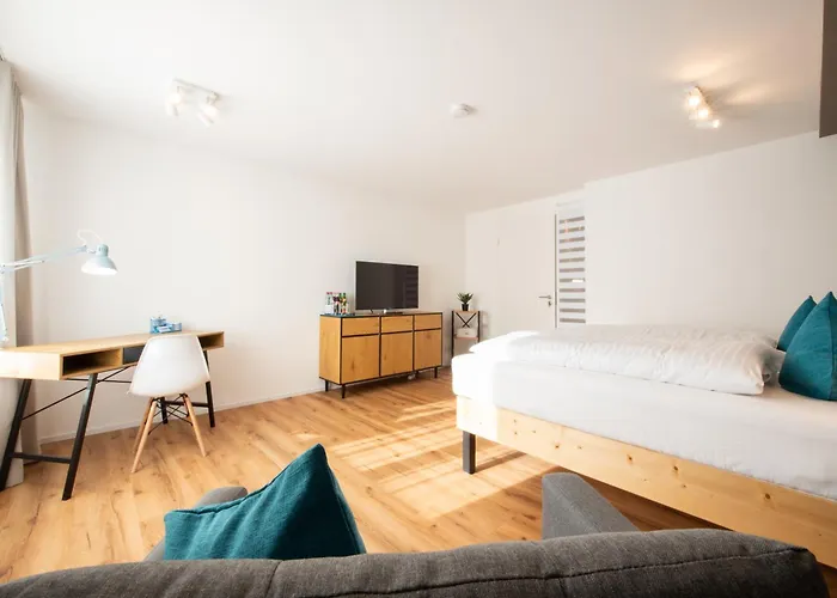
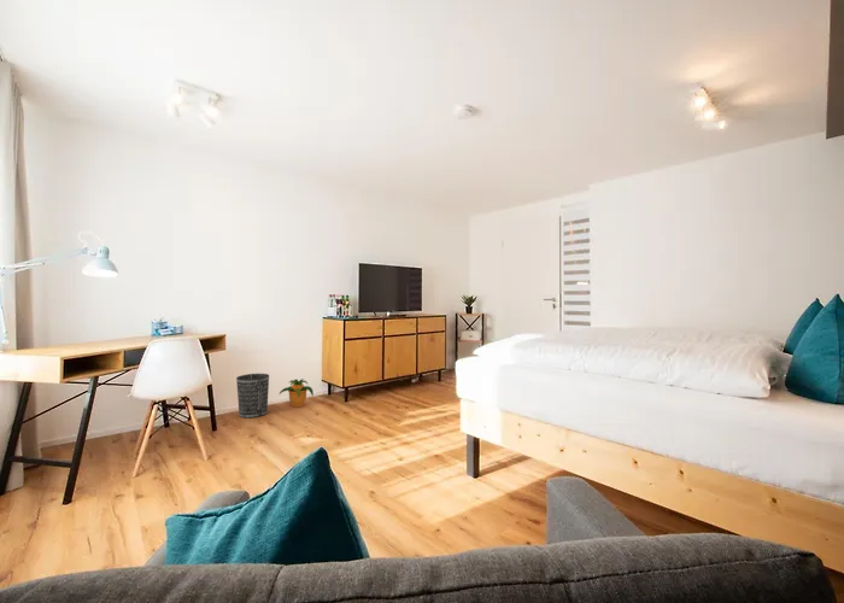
+ potted plant (295, 391)
+ wastebasket (253, 394)
